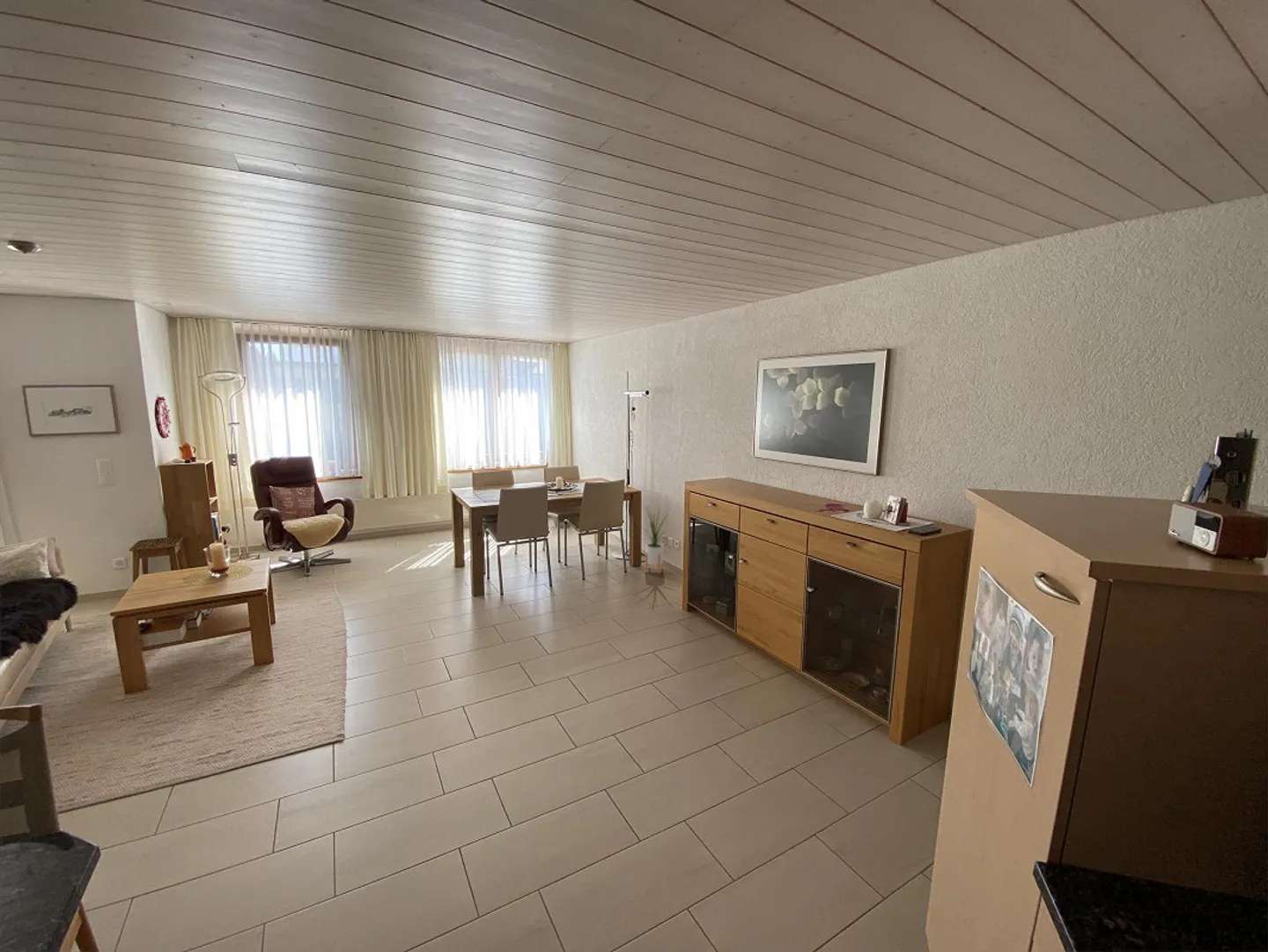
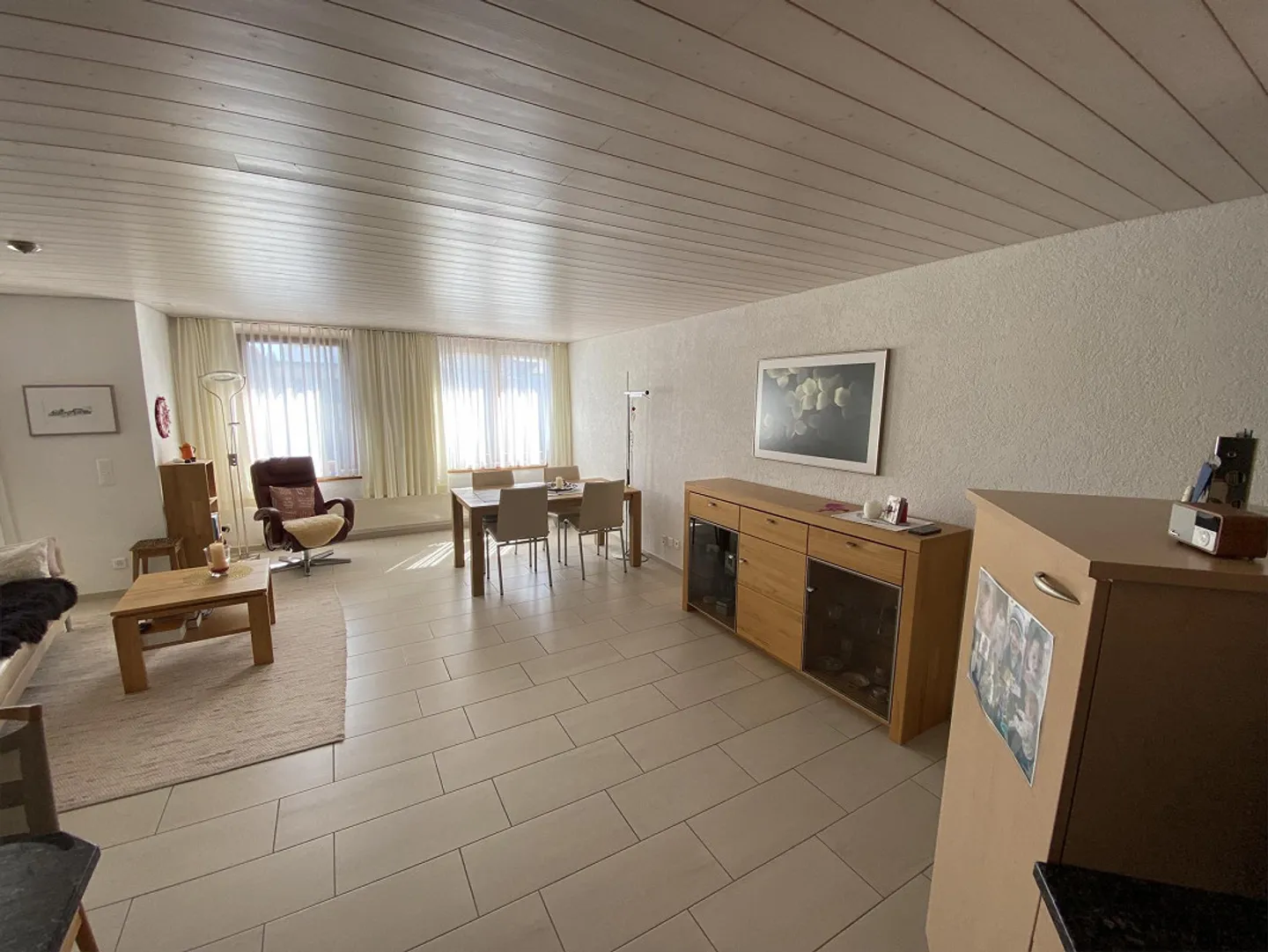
- house plant (655, 537)
